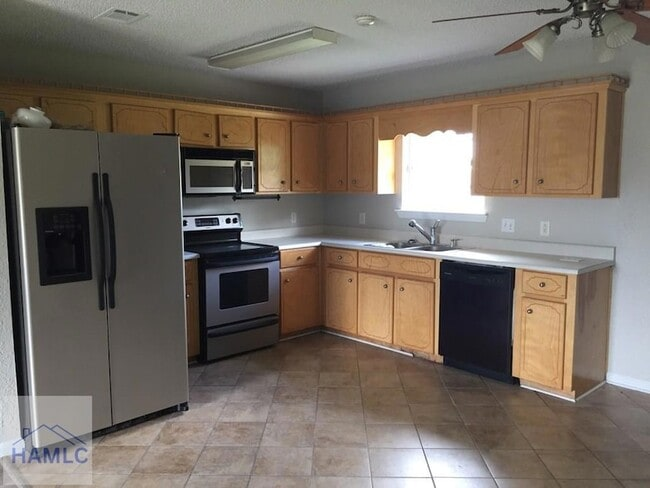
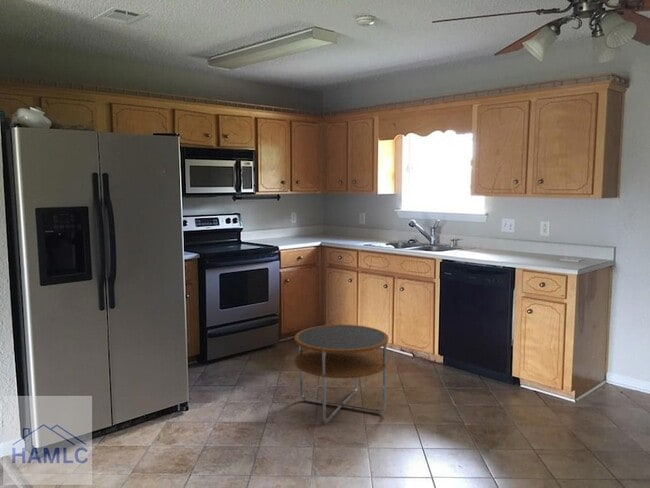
+ side table (341, 371)
